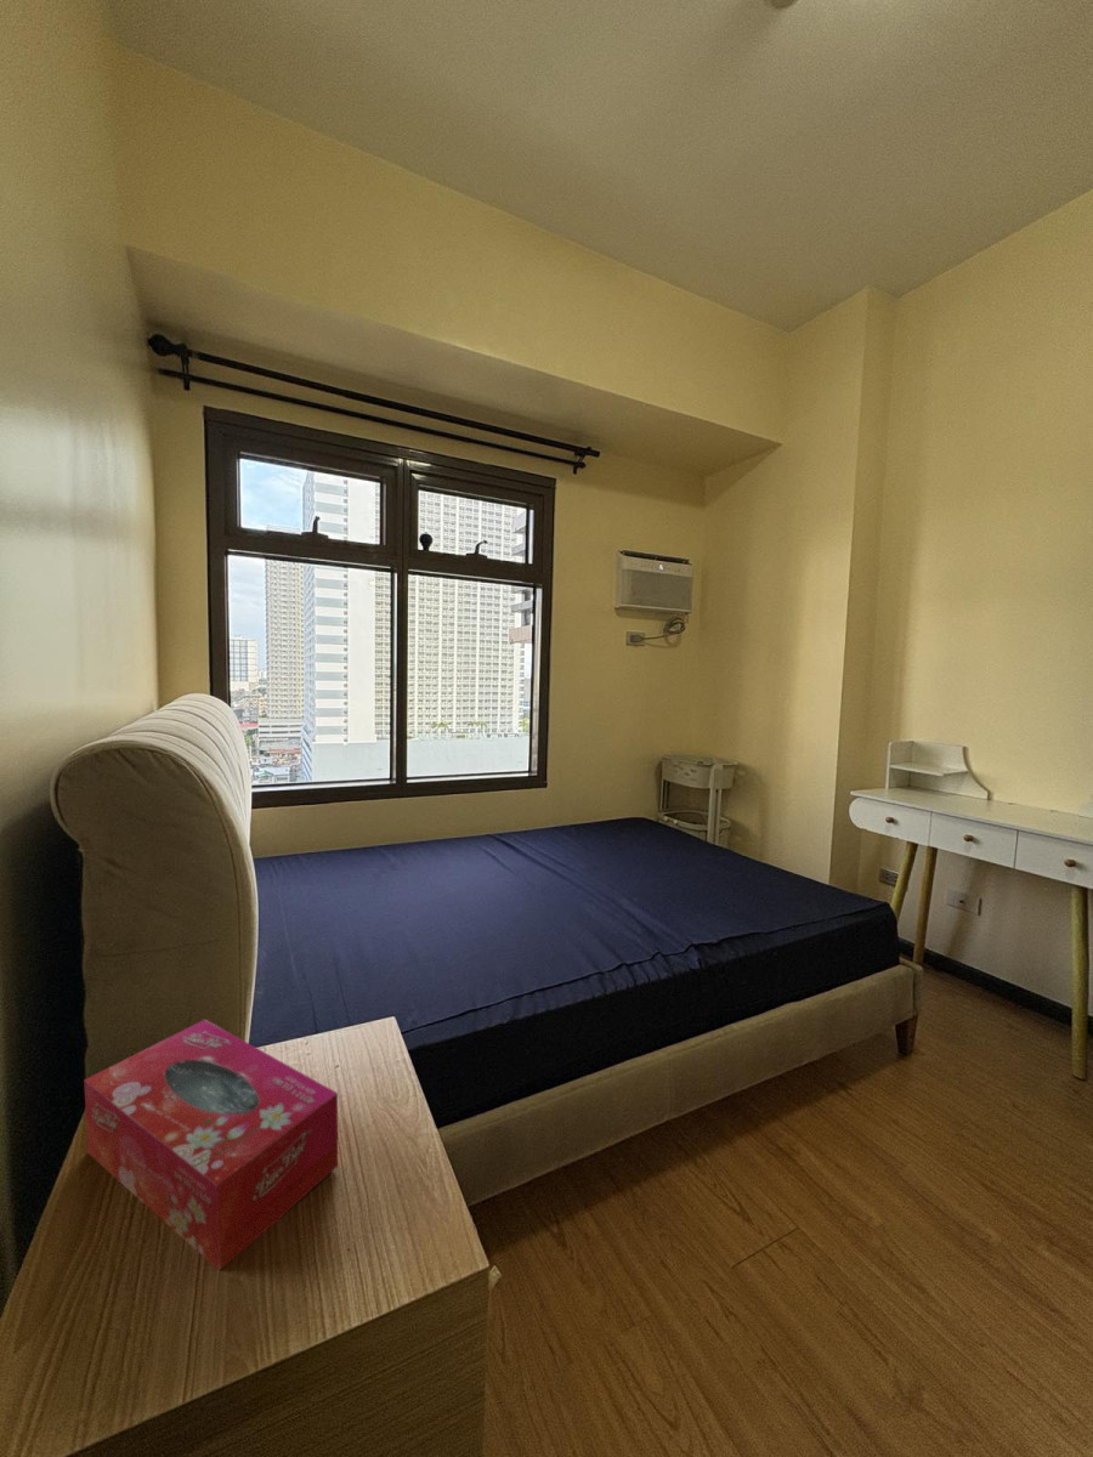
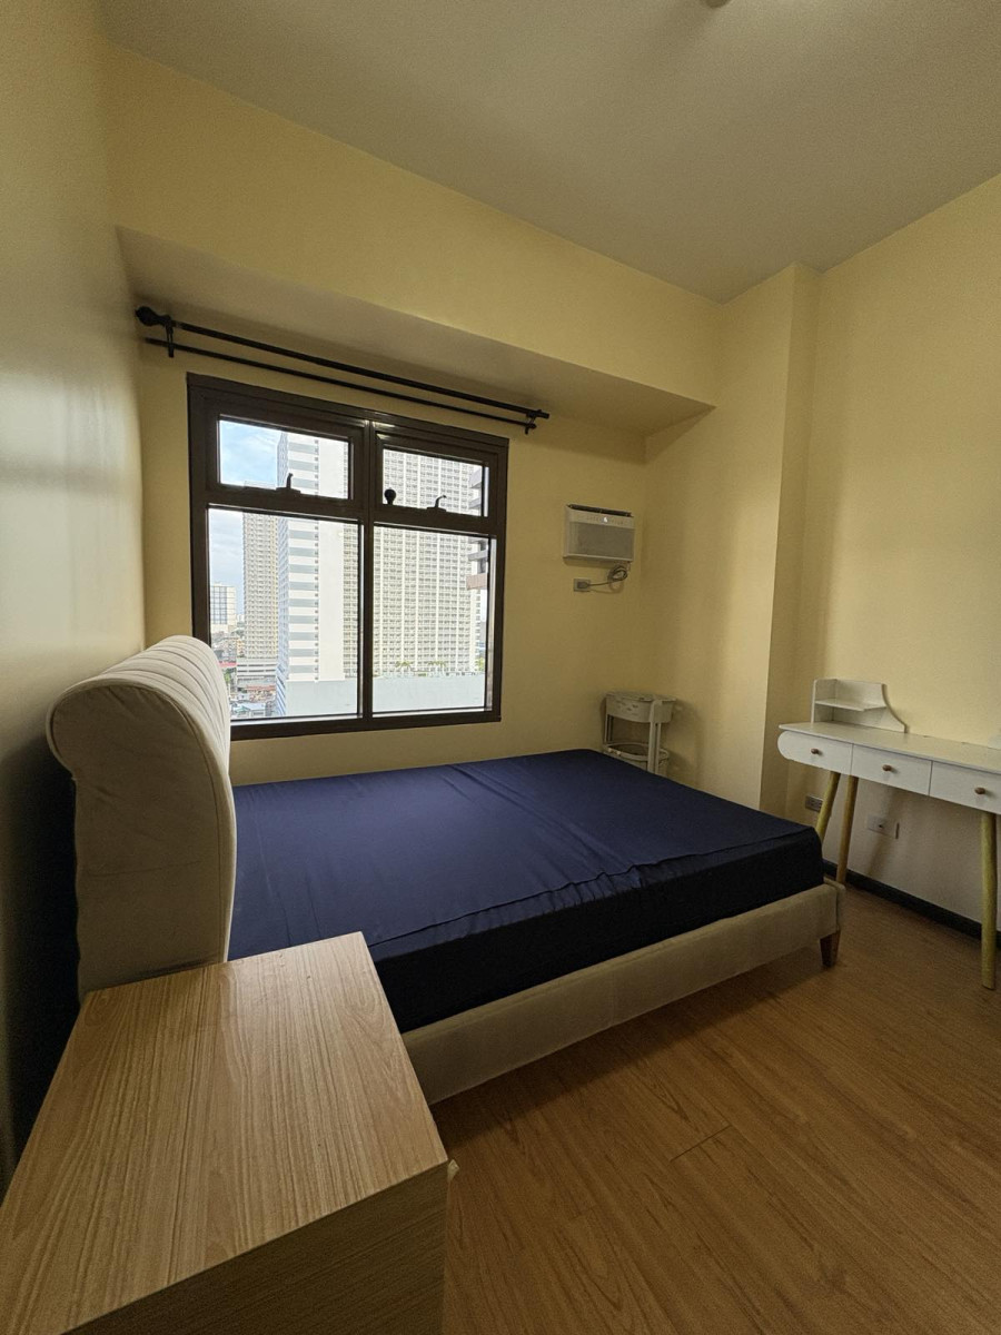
- tissue box (210, 1123)
